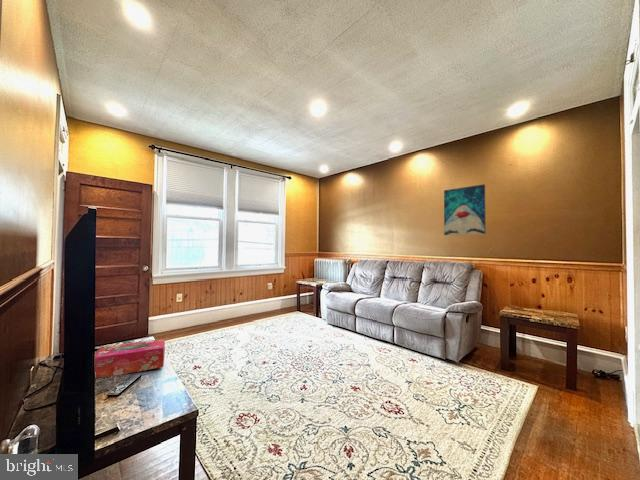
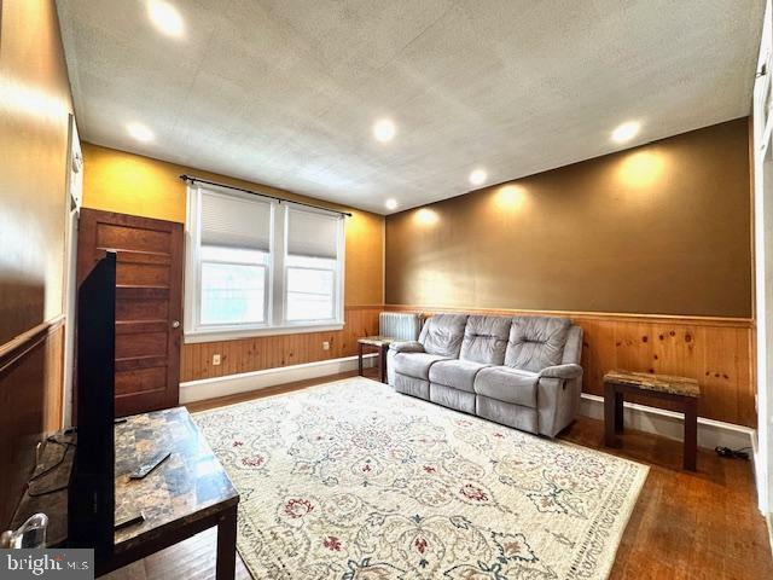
- wall art (463, 211)
- tissue box (131, 357)
